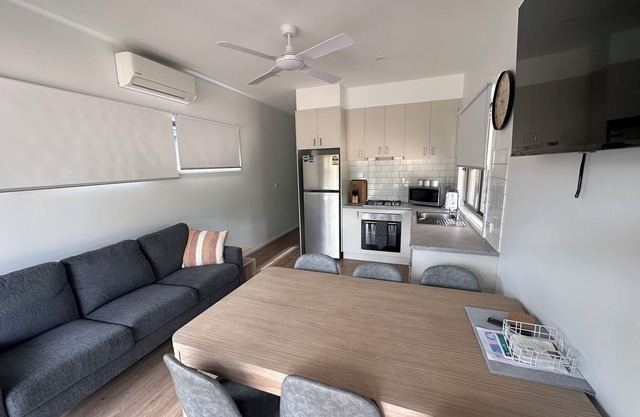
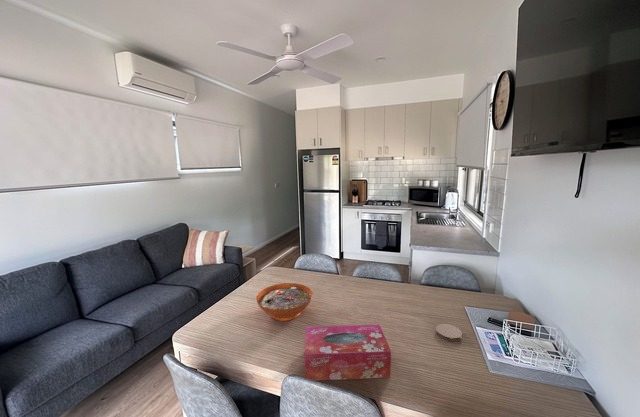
+ coaster (448, 332)
+ tissue box (345, 350)
+ decorative bowl (285, 303)
